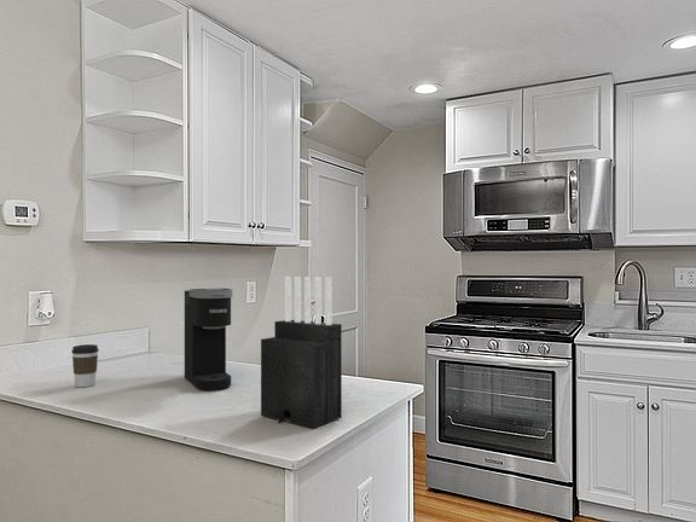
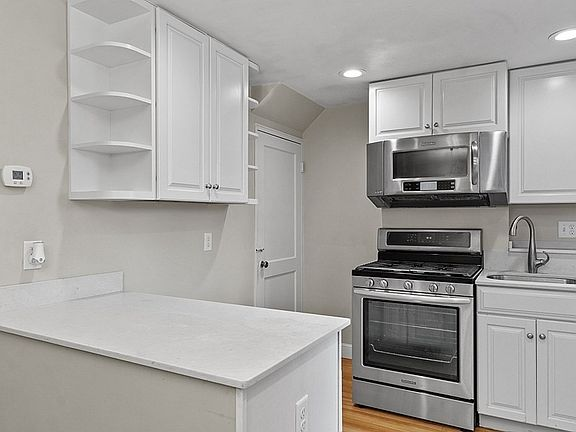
- knife block (297, 347)
- coffee maker (207, 335)
- coffee cup (85, 365)
